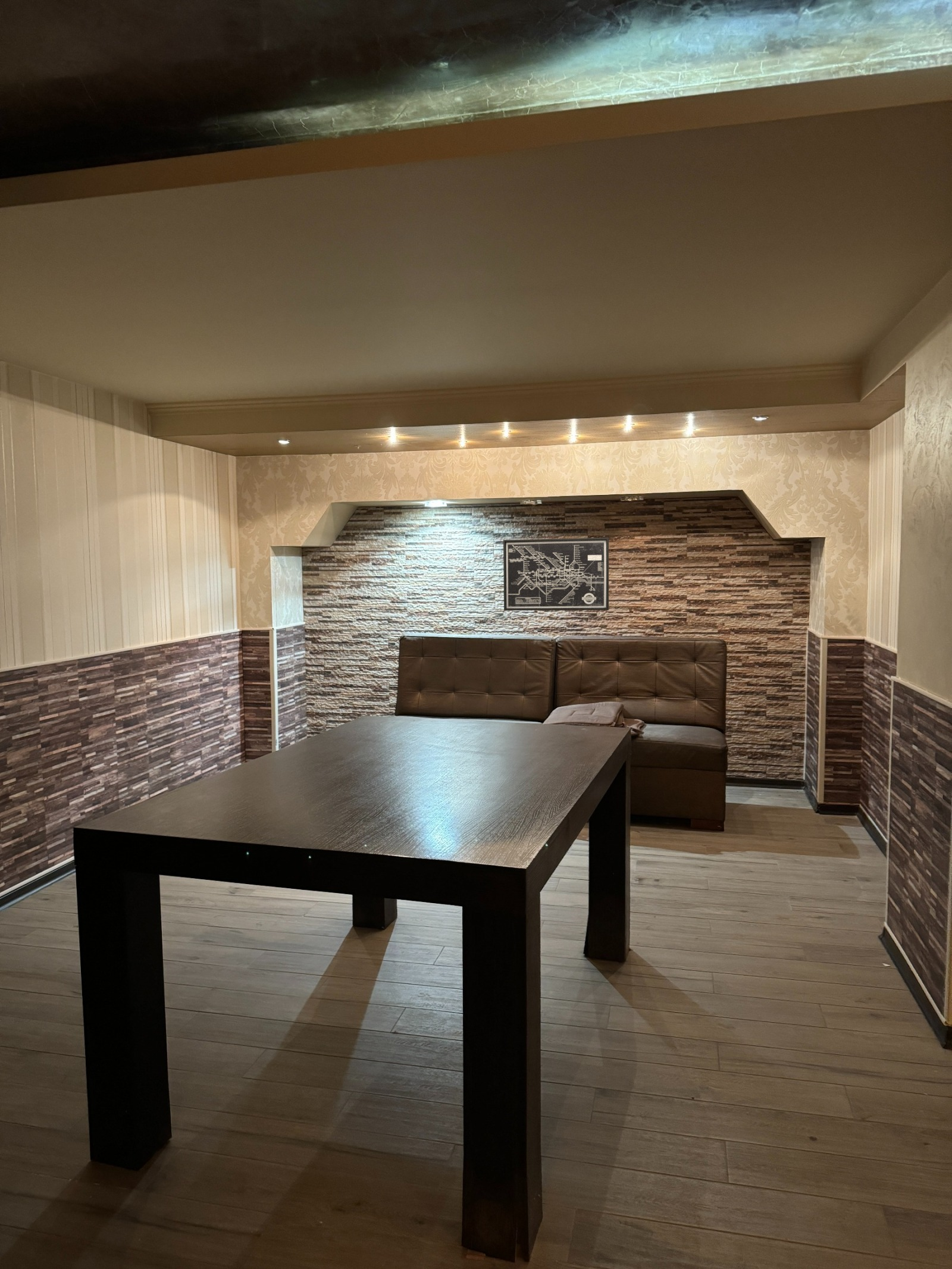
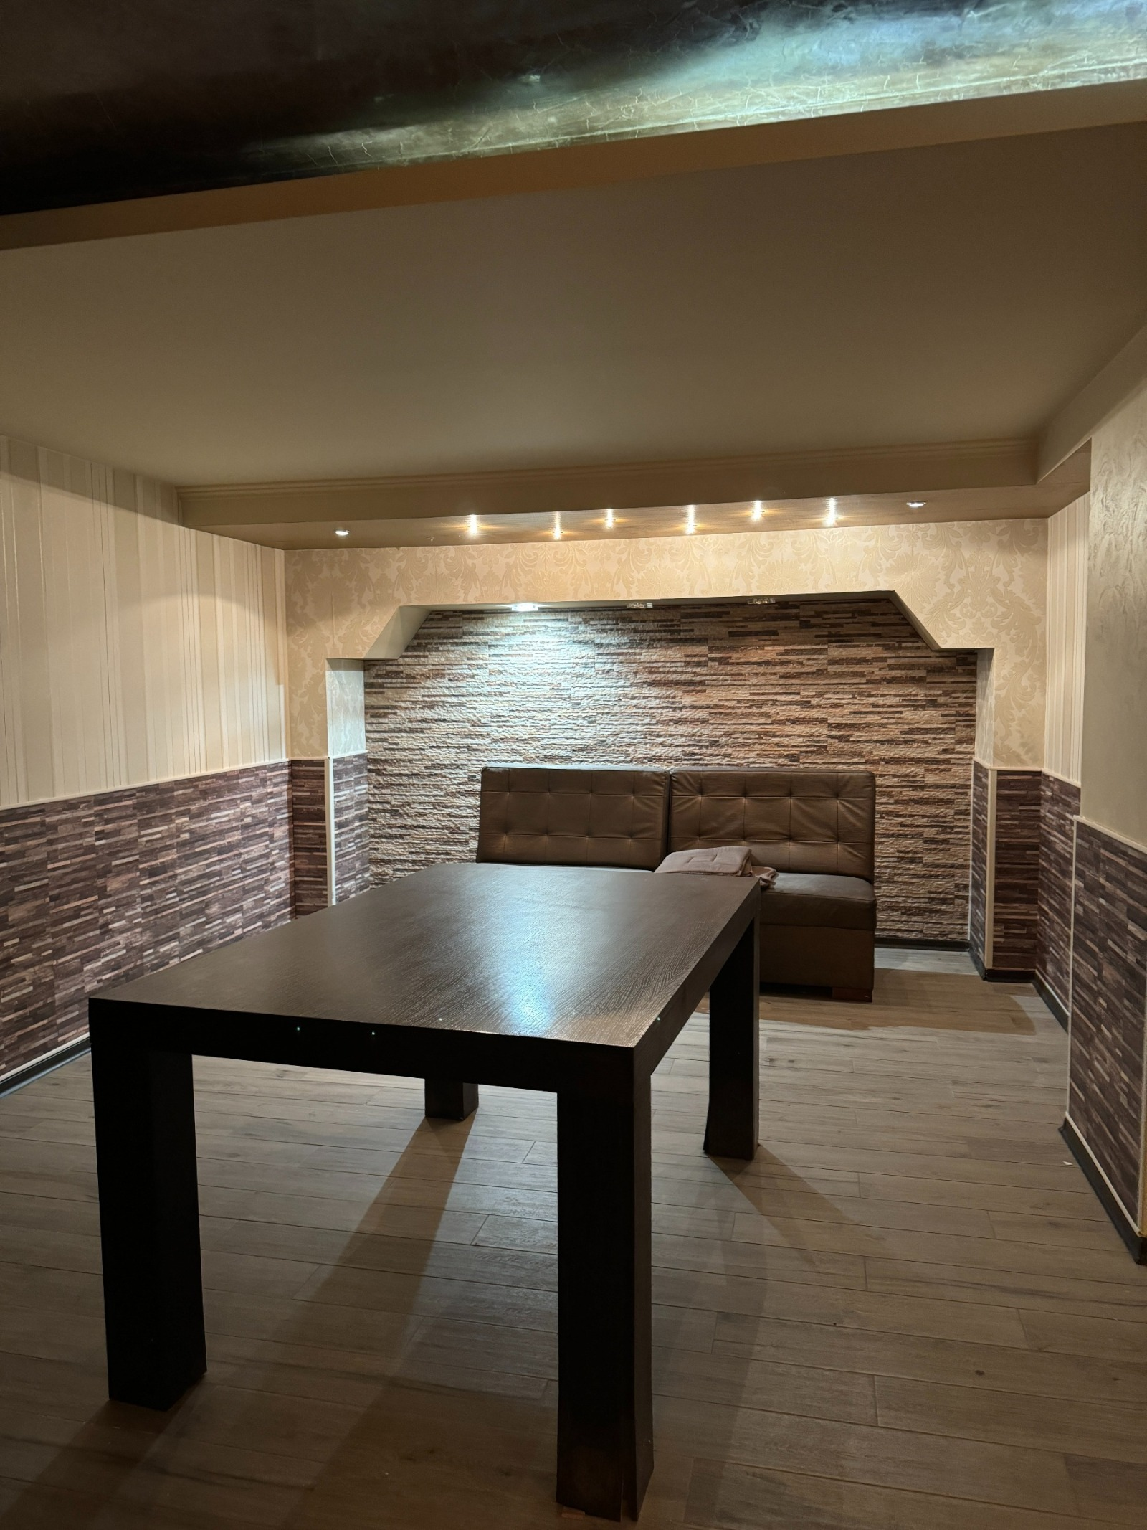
- wall art (556, 574)
